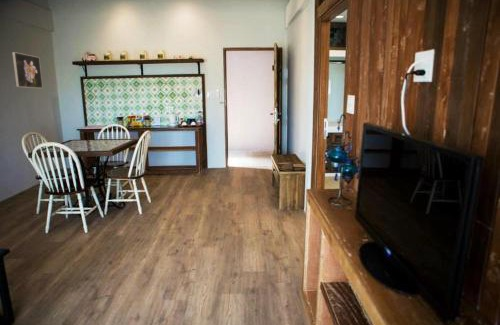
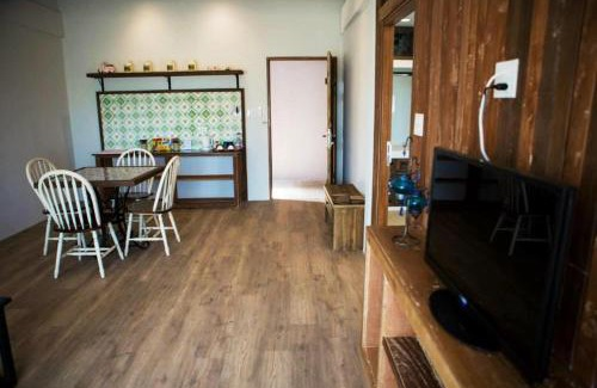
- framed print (28, 71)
